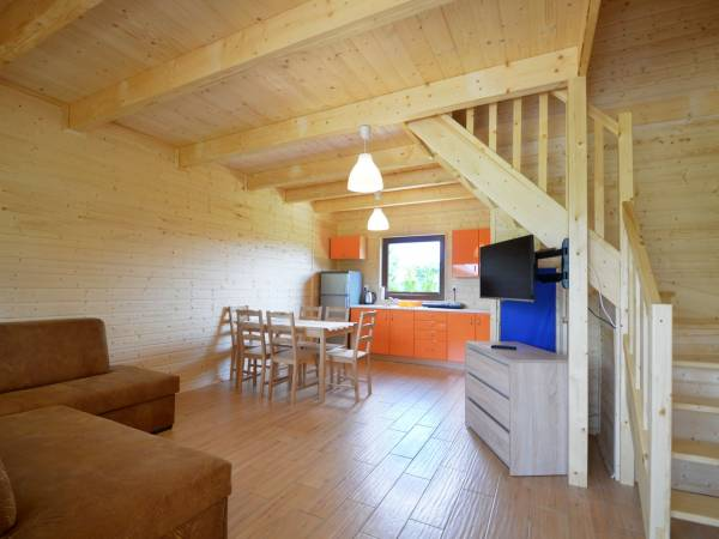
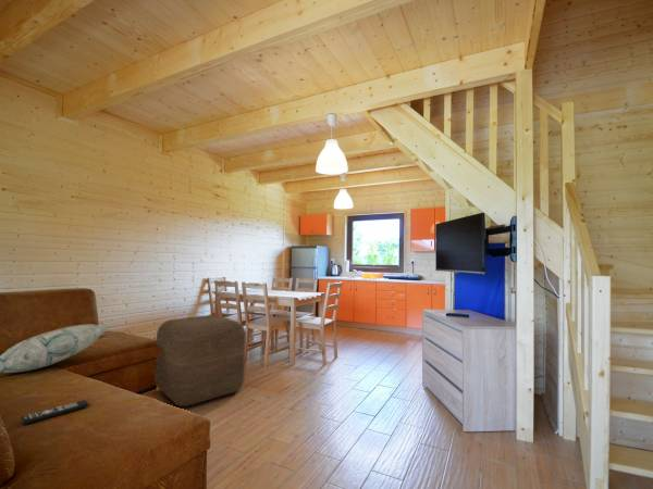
+ ottoman (200, 355)
+ remote control (56, 411)
+ decorative pillow (57, 347)
